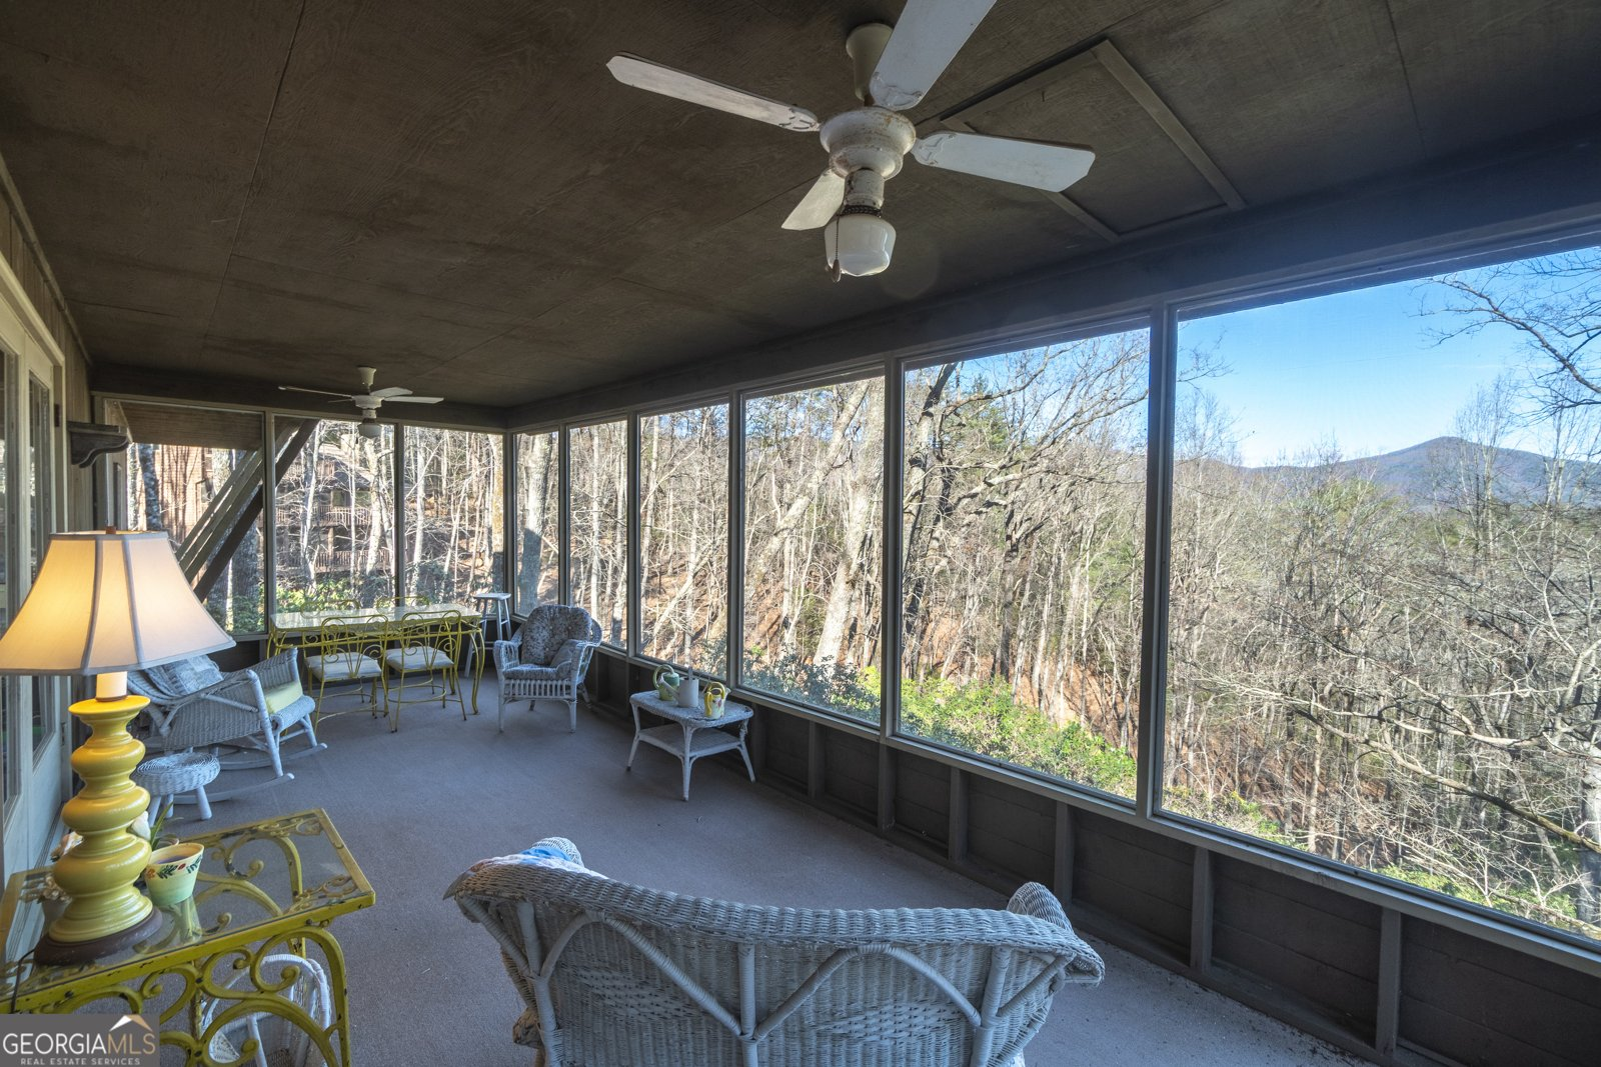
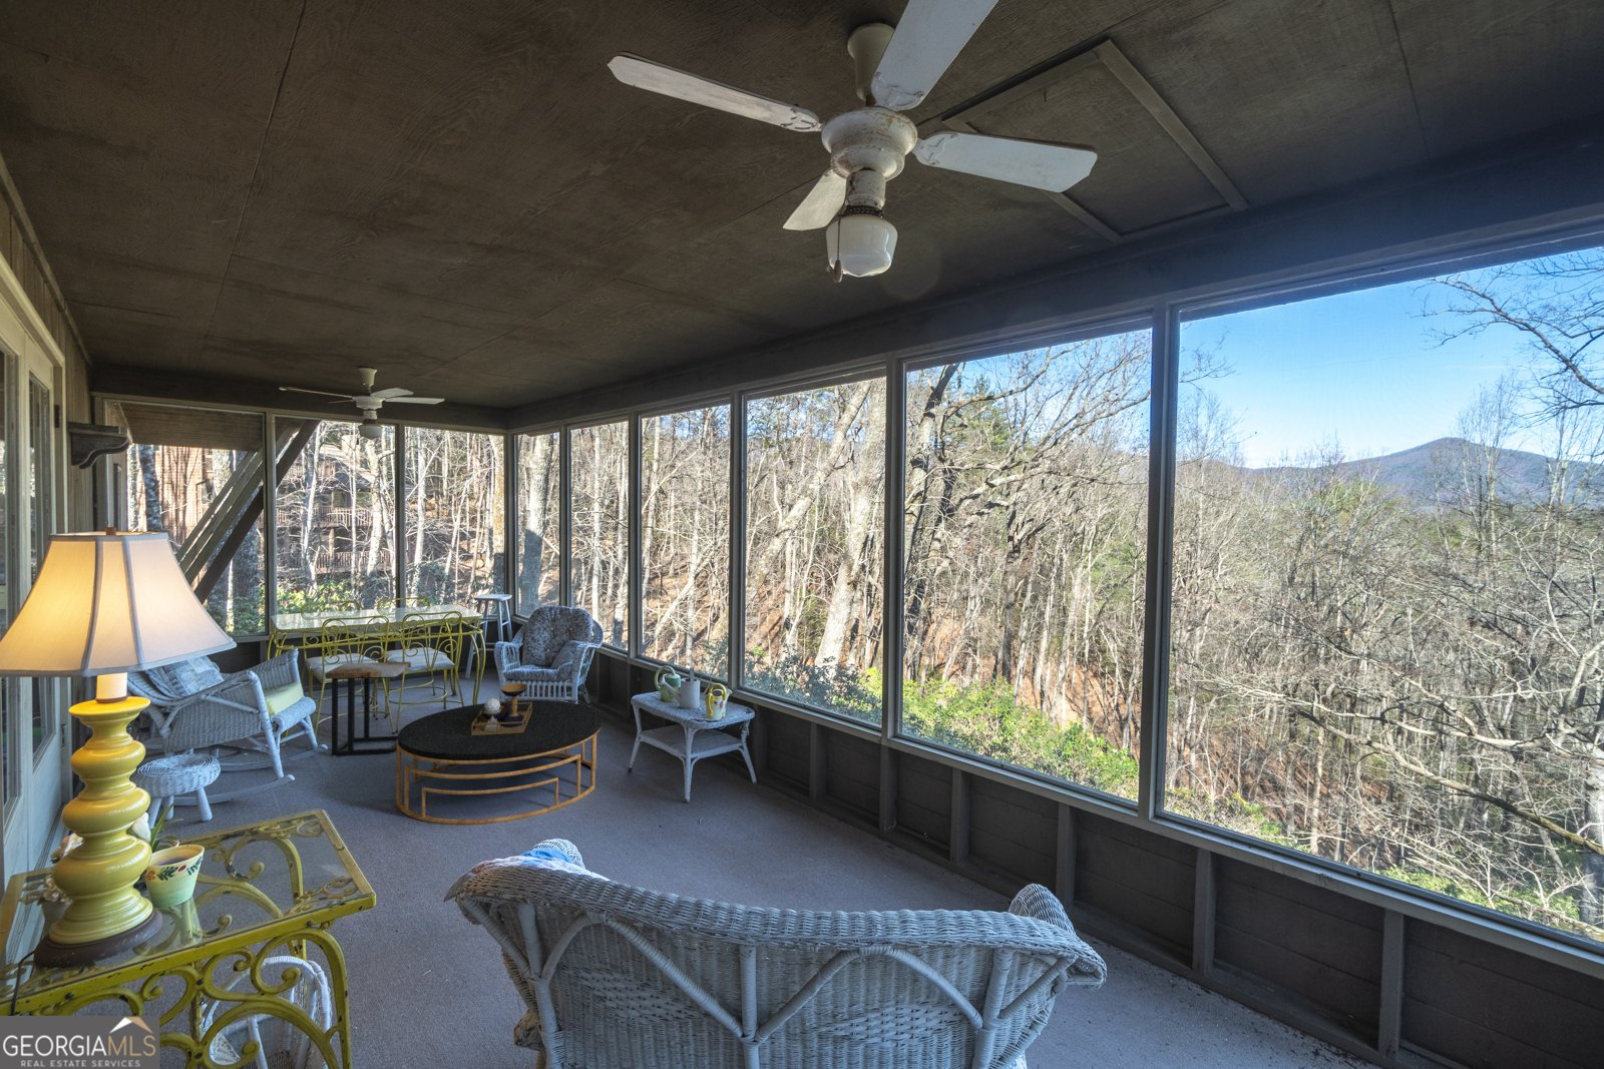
+ side table (369, 707)
+ coffee table (504, 736)
